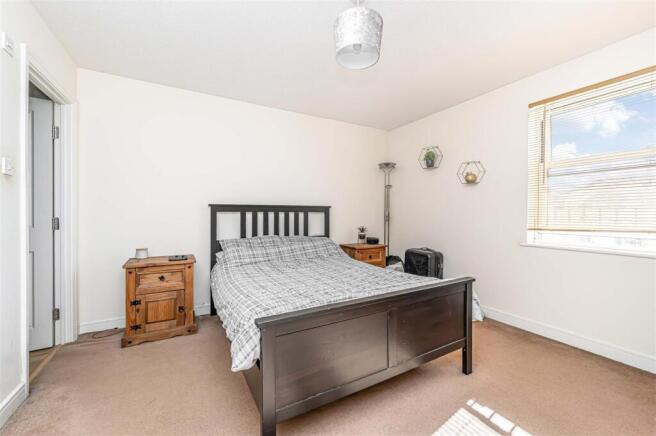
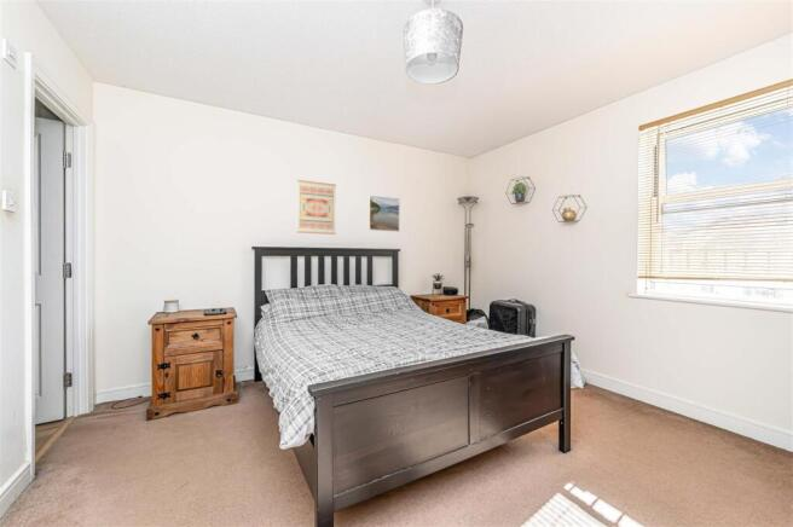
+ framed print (383, 214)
+ wall art (317, 208)
